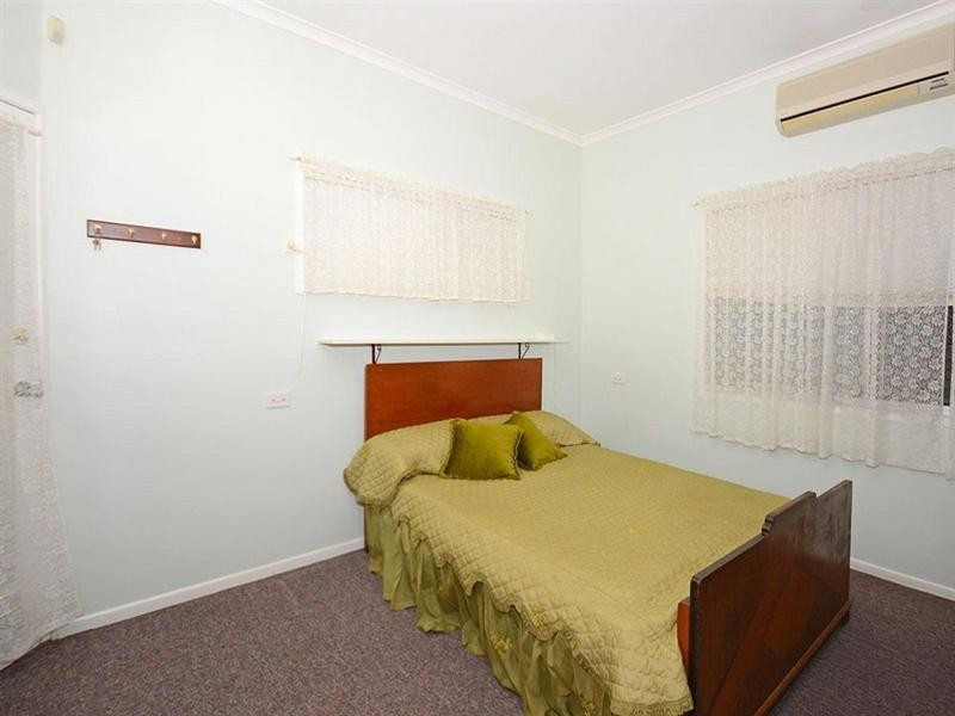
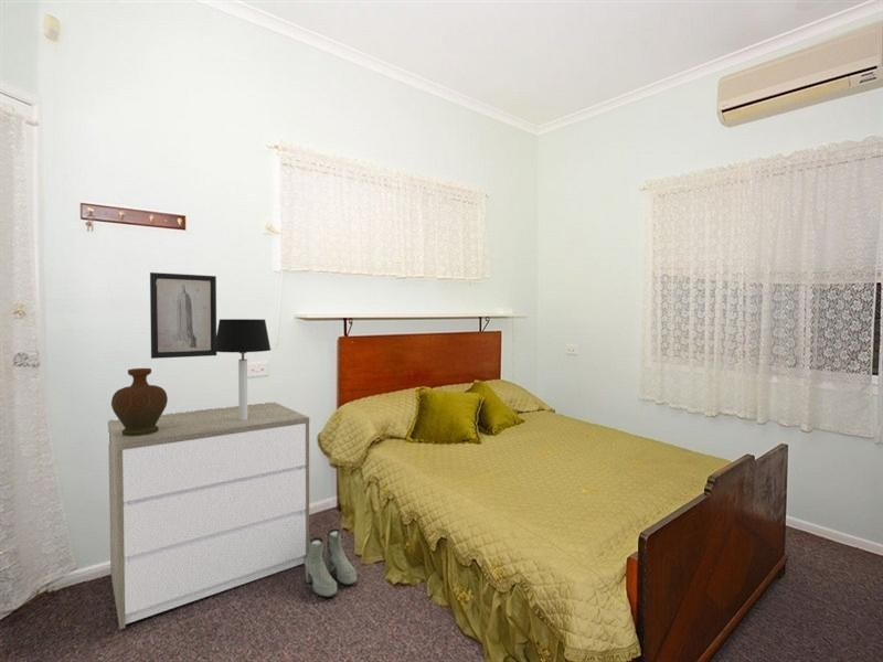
+ boots (330, 559)
+ dresser (211, 493)
+ decorative vase (139, 401)
+ wall art (184, 316)
+ table lamp (243, 369)
